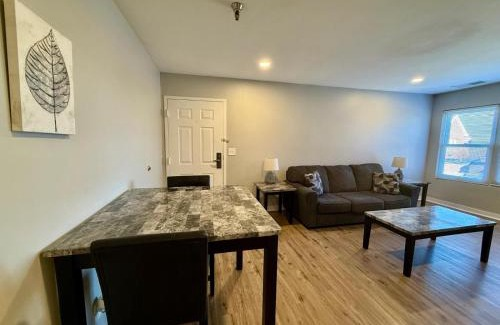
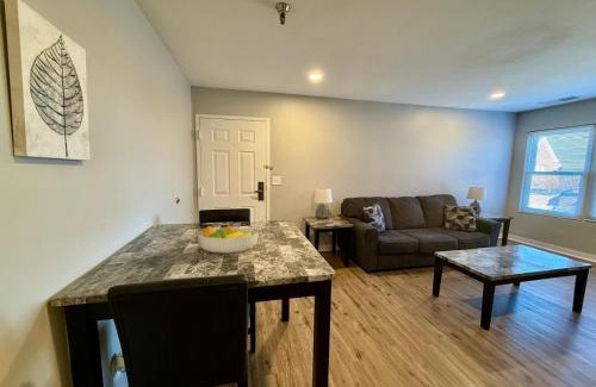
+ fruit bowl (228, 237)
